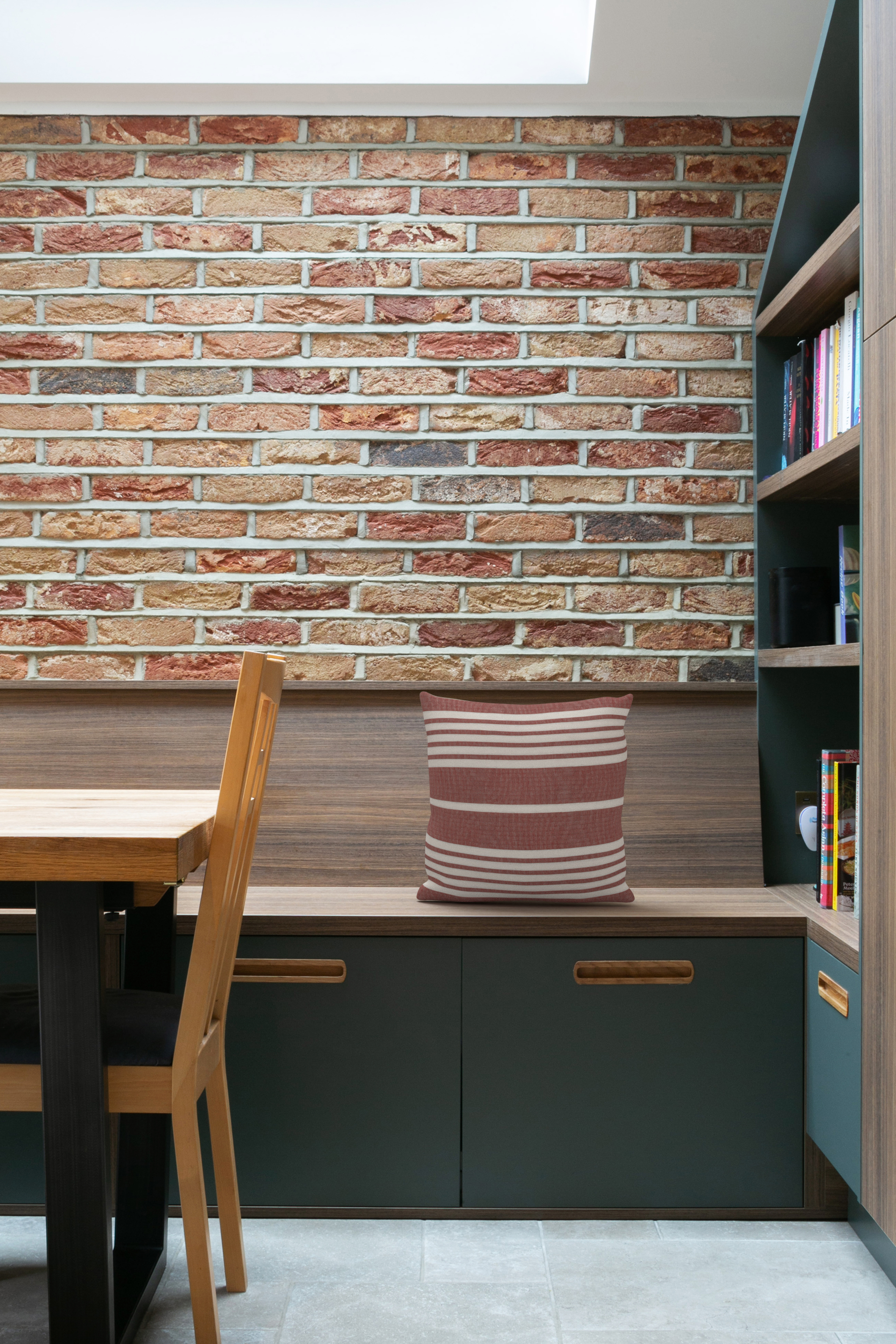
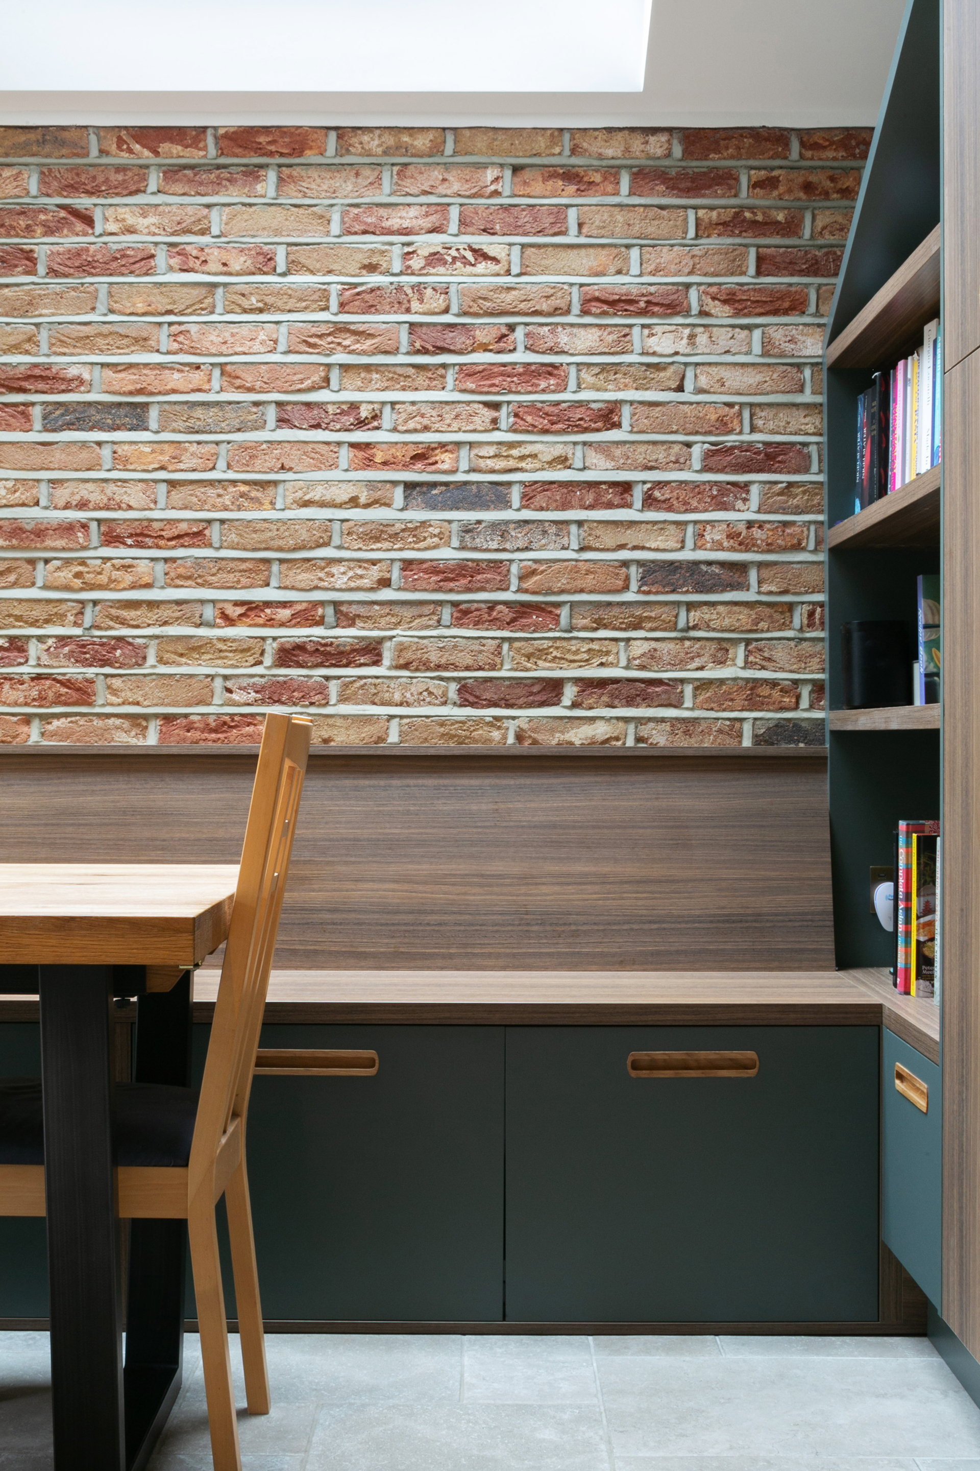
- pillow (523, 797)
